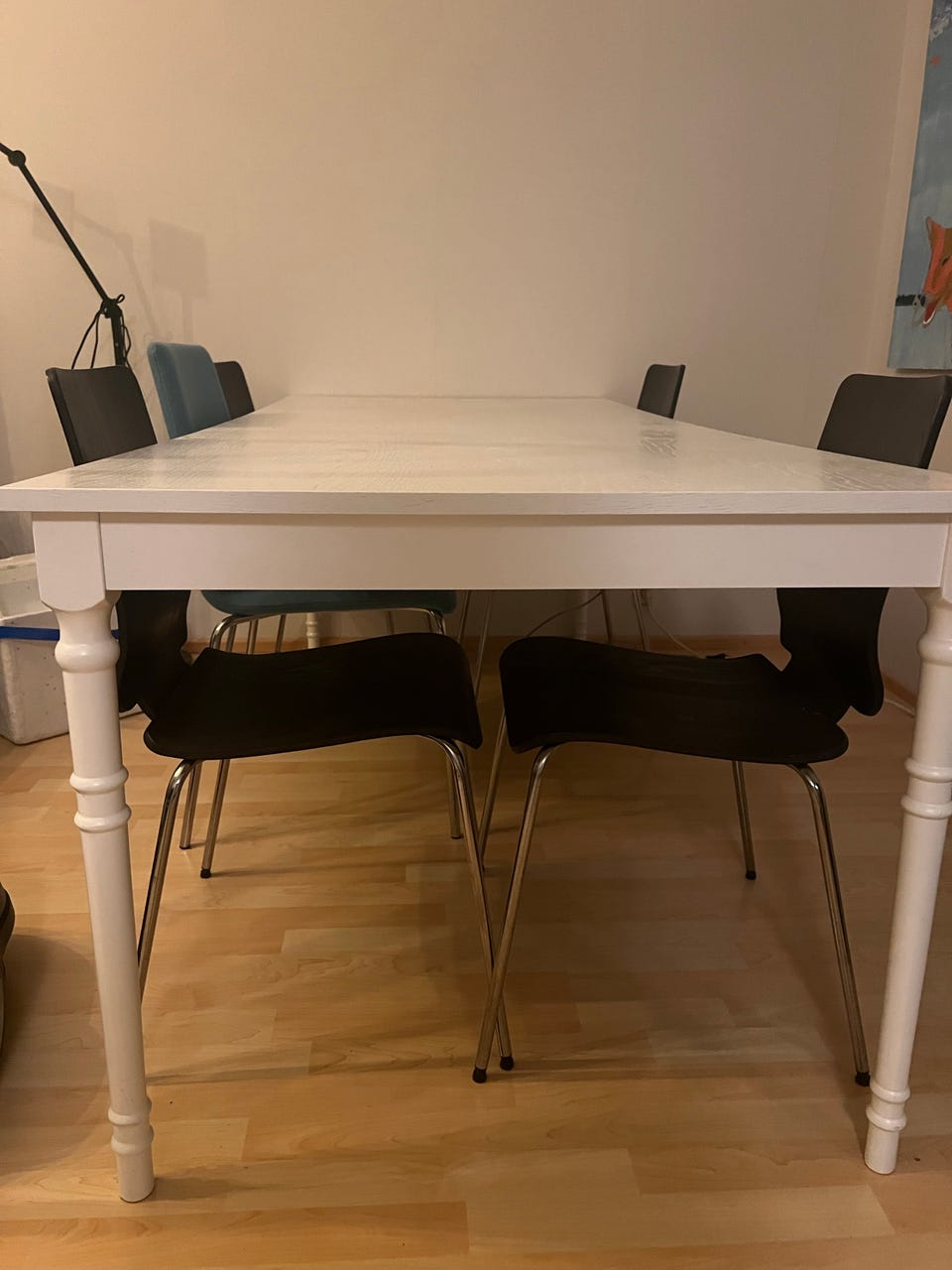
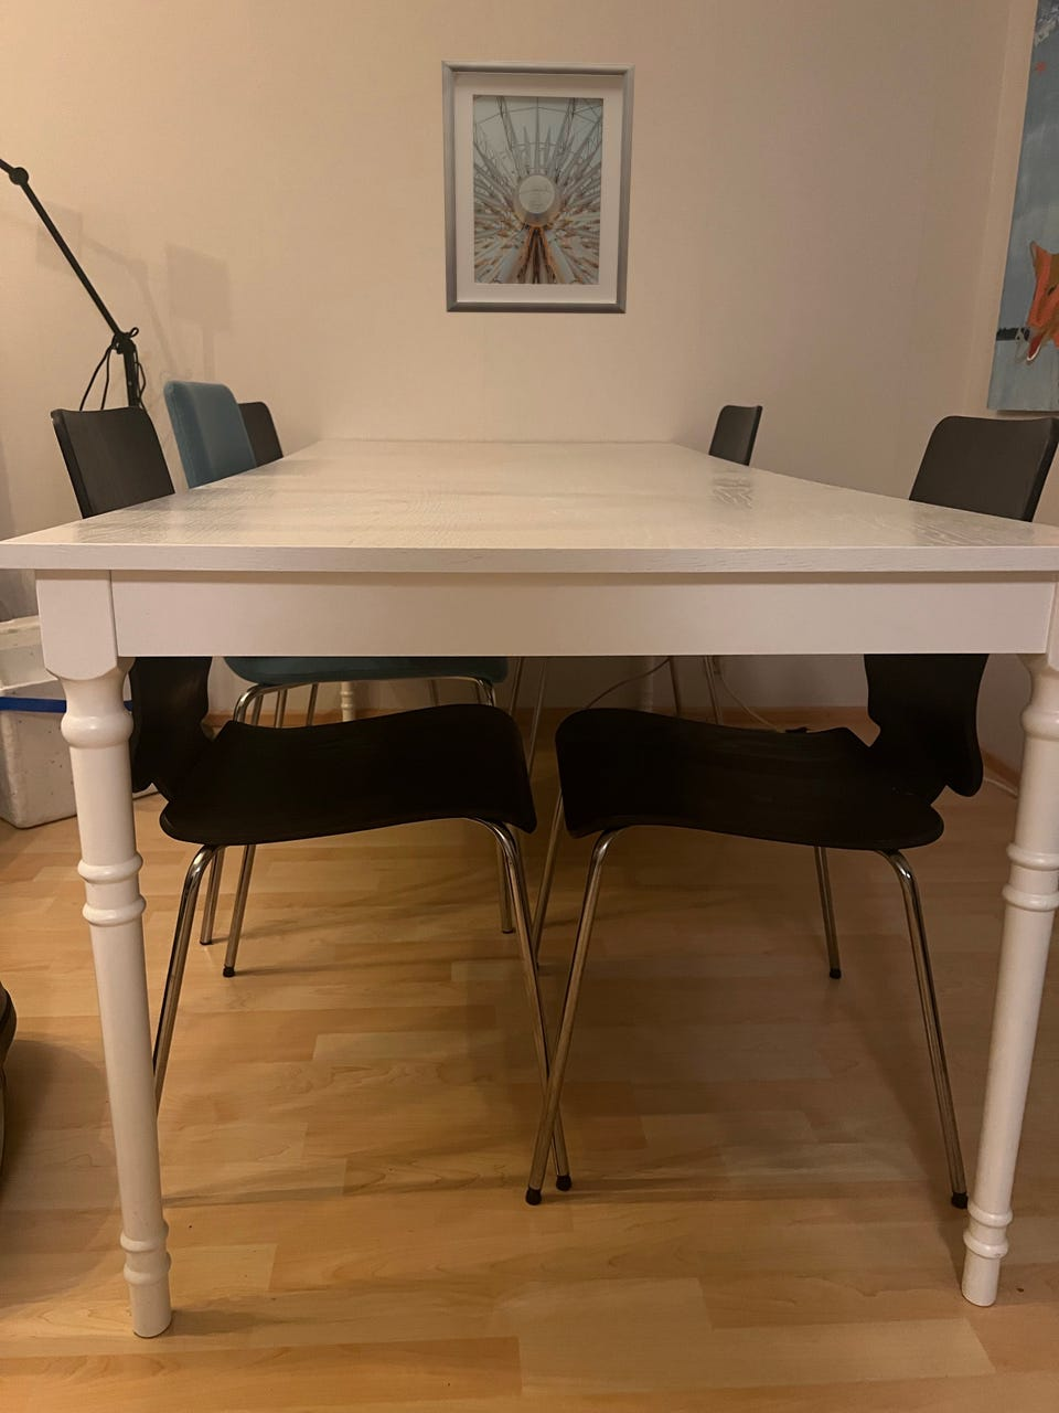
+ picture frame (537, 192)
